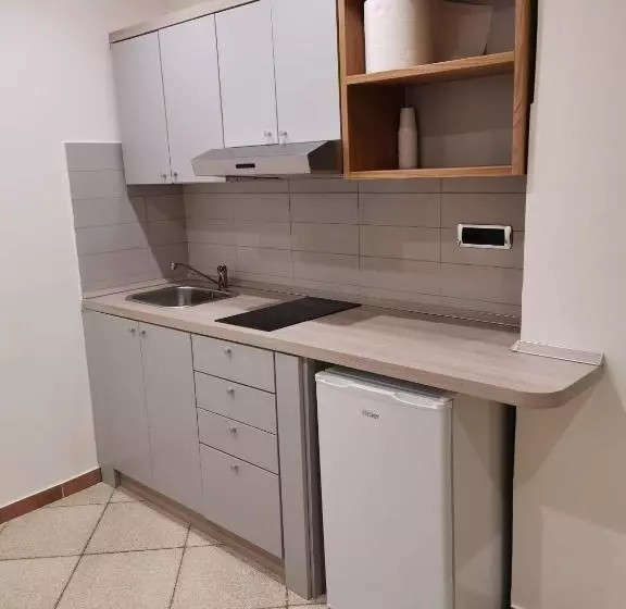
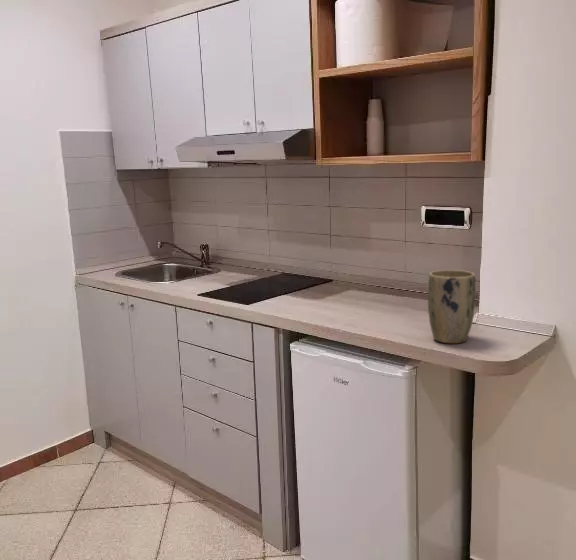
+ plant pot (451, 306)
